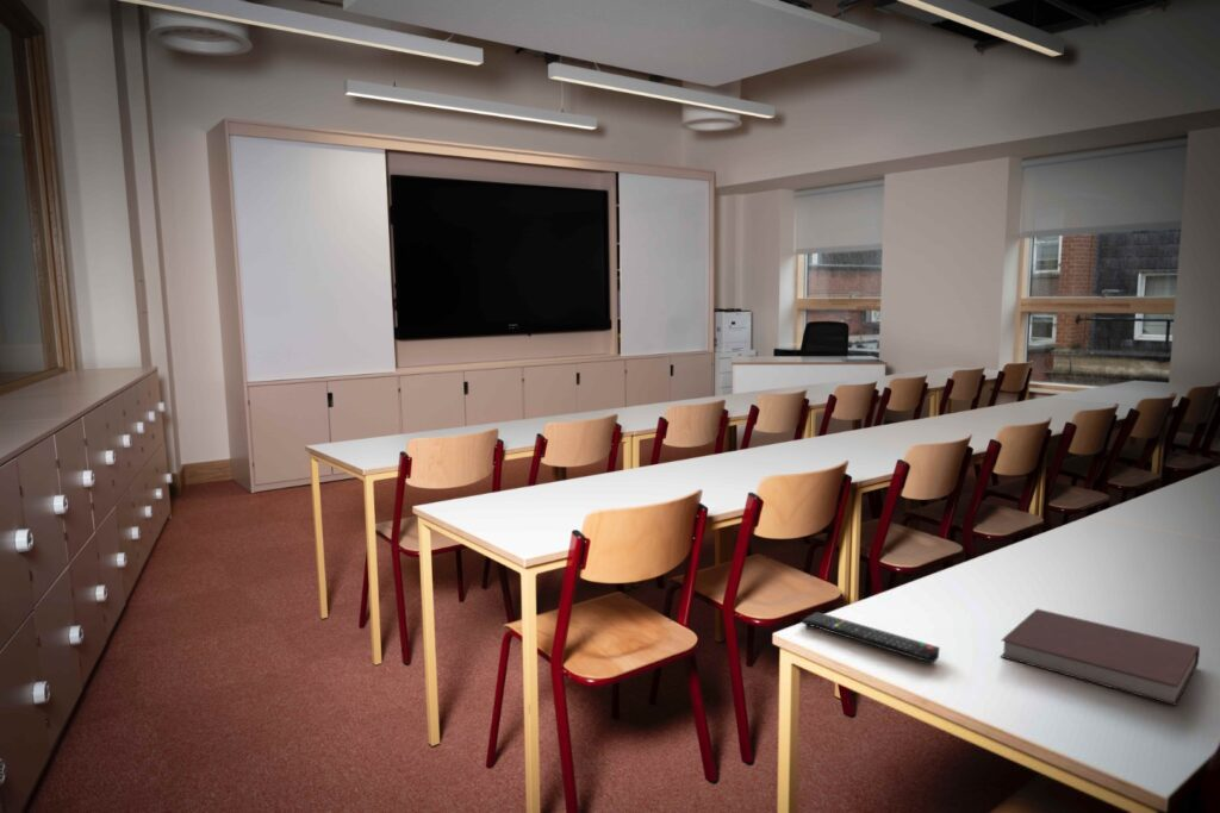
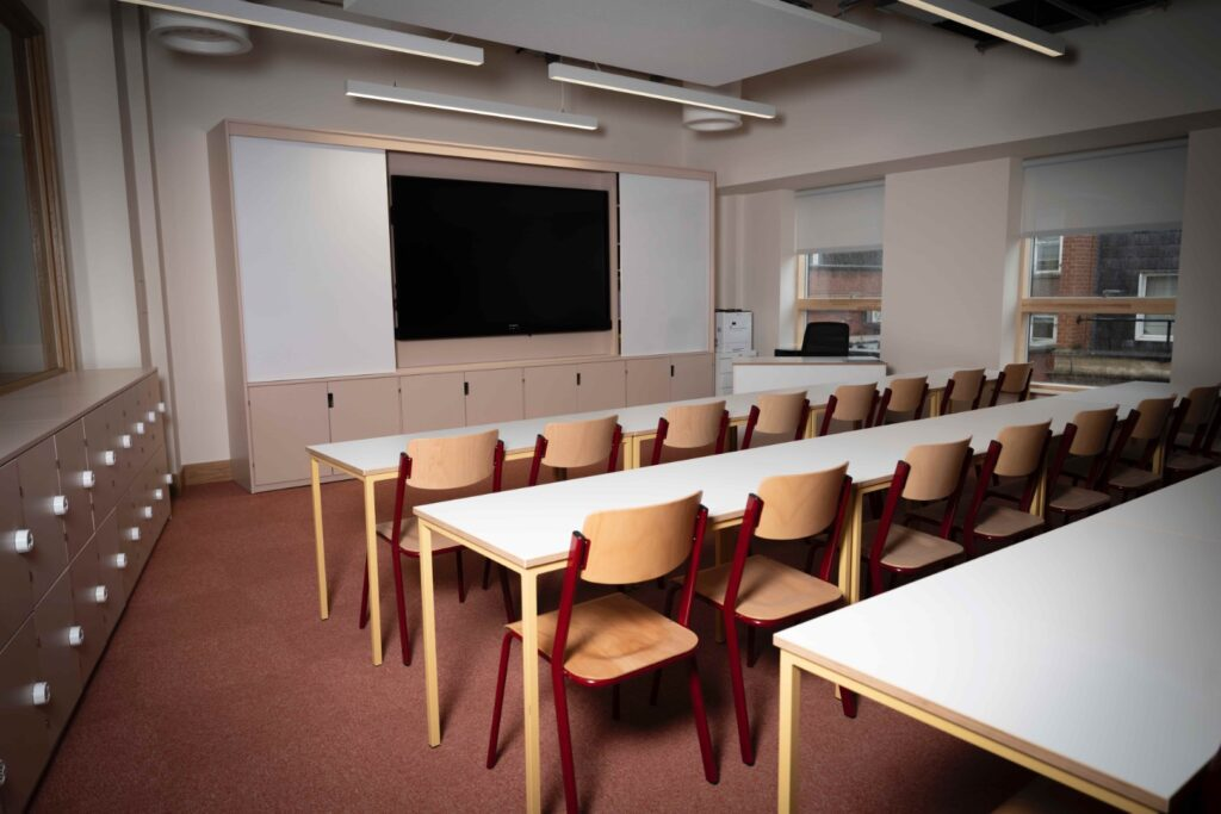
- notebook (1098, 651)
- remote control (869, 637)
